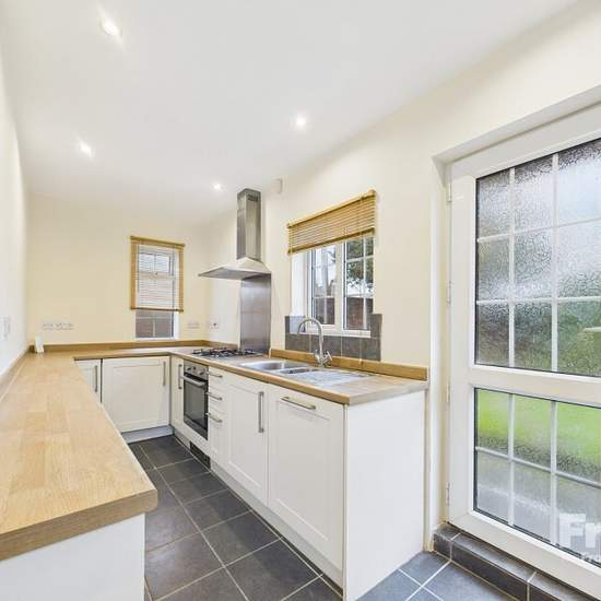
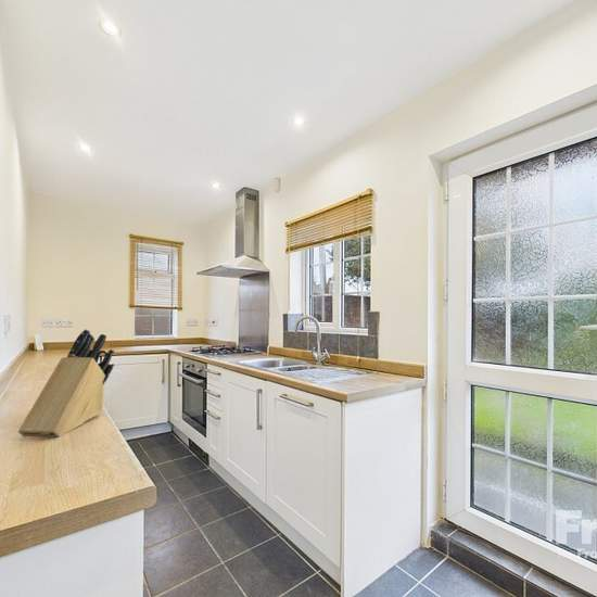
+ knife block (74, 376)
